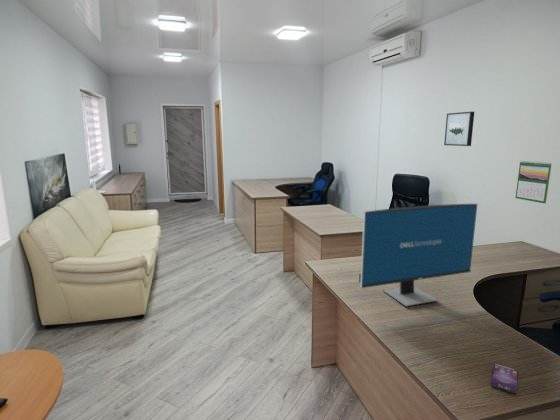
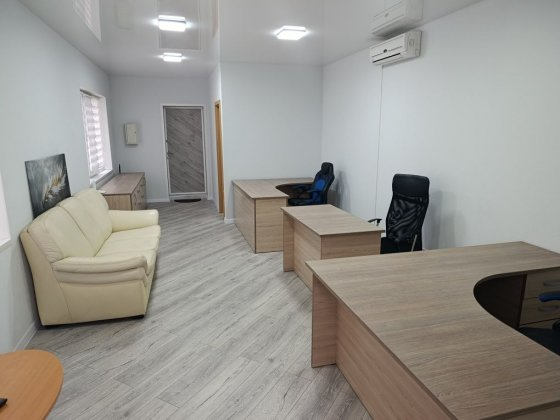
- smartphone (504, 377)
- wall art (458, 129)
- calendar (532, 181)
- computer monitor (412, 252)
